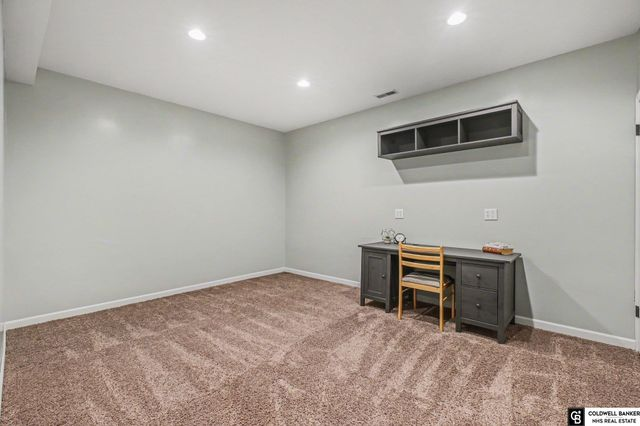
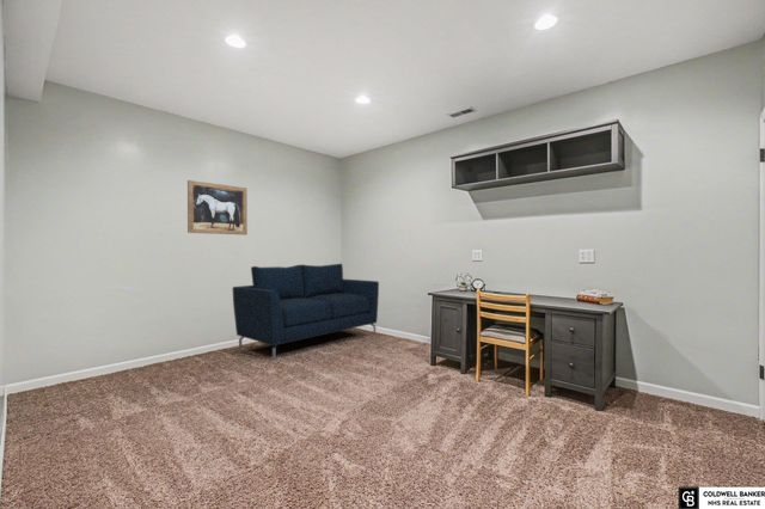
+ wall art (219, 209)
+ sofa (311, 302)
